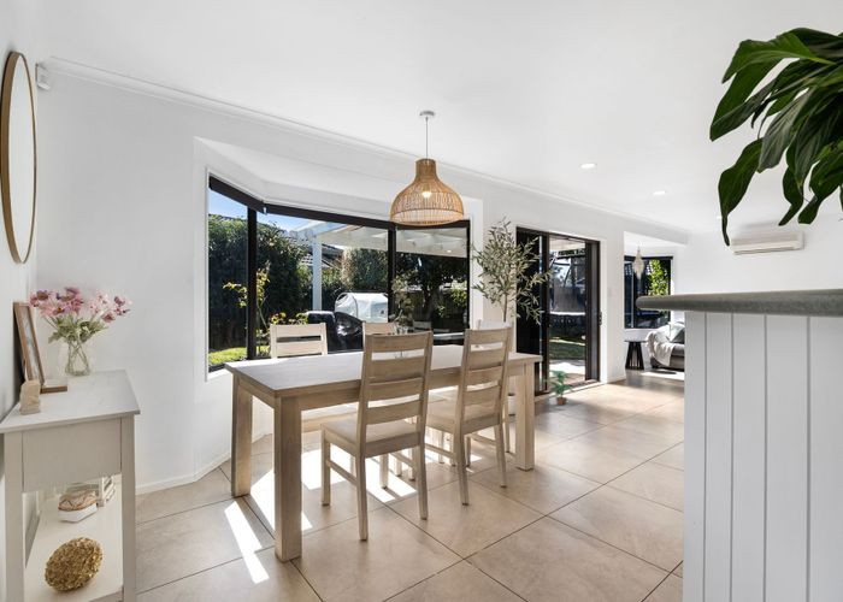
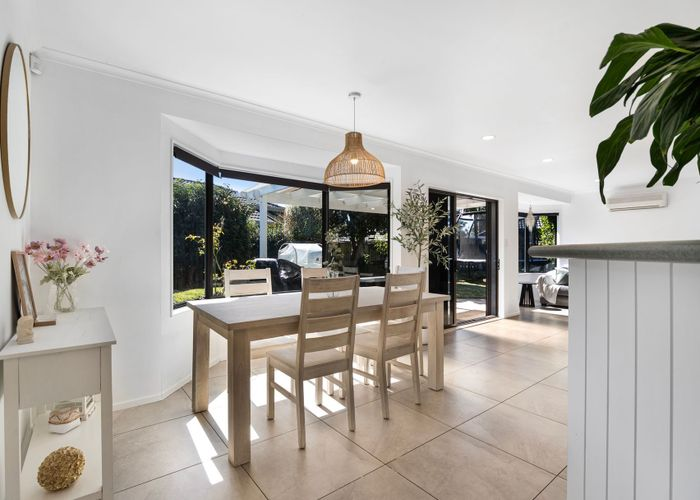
- potted plant (559, 386)
